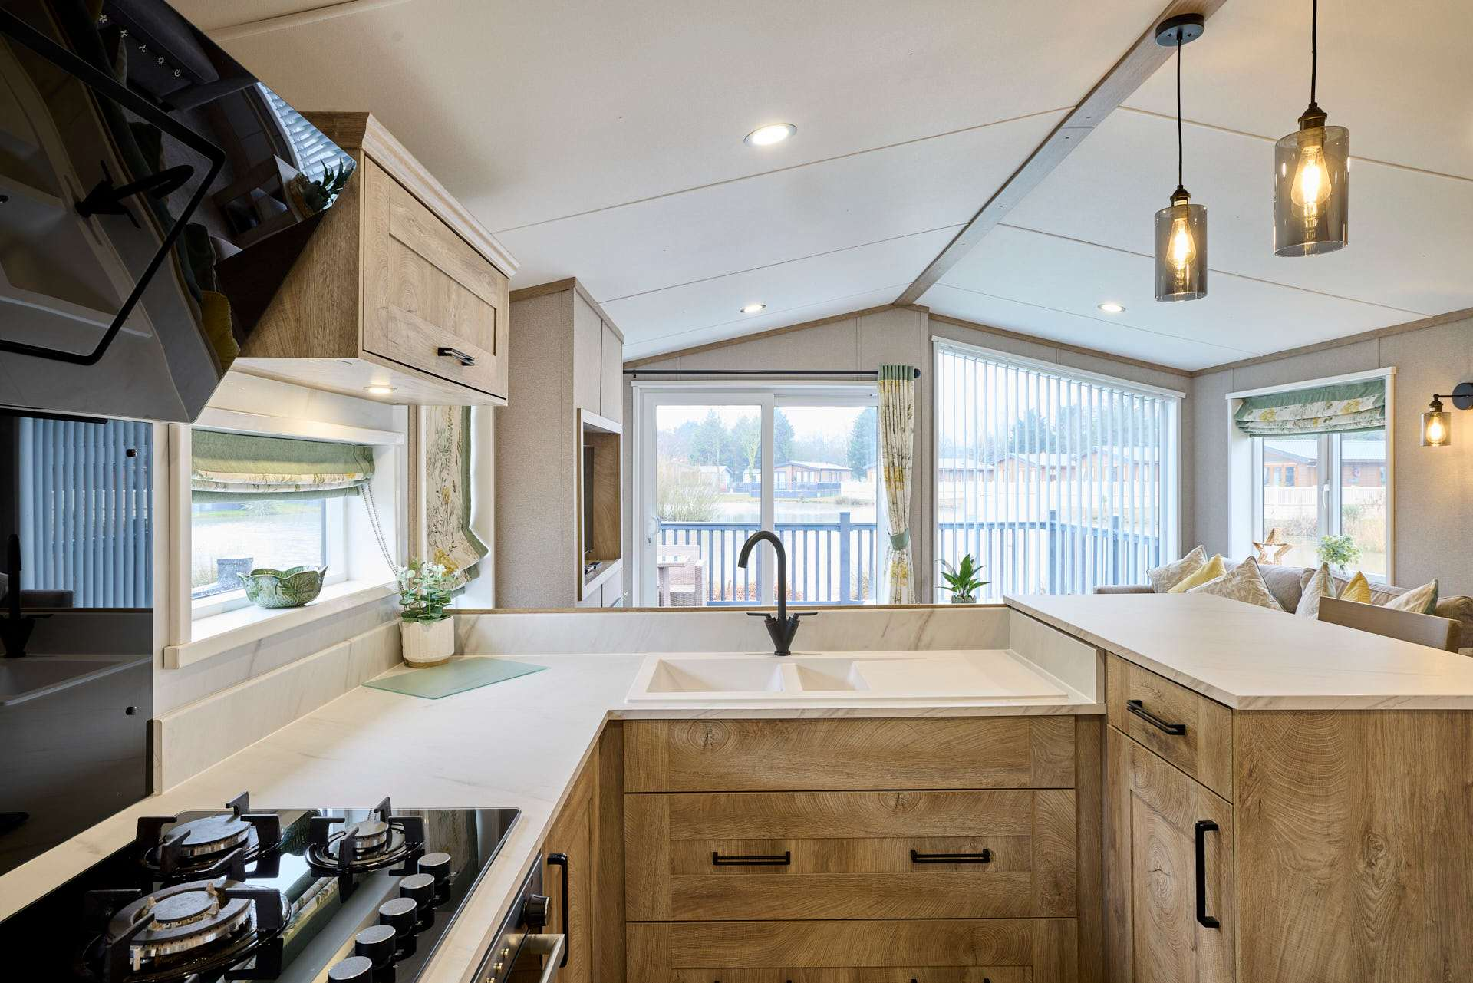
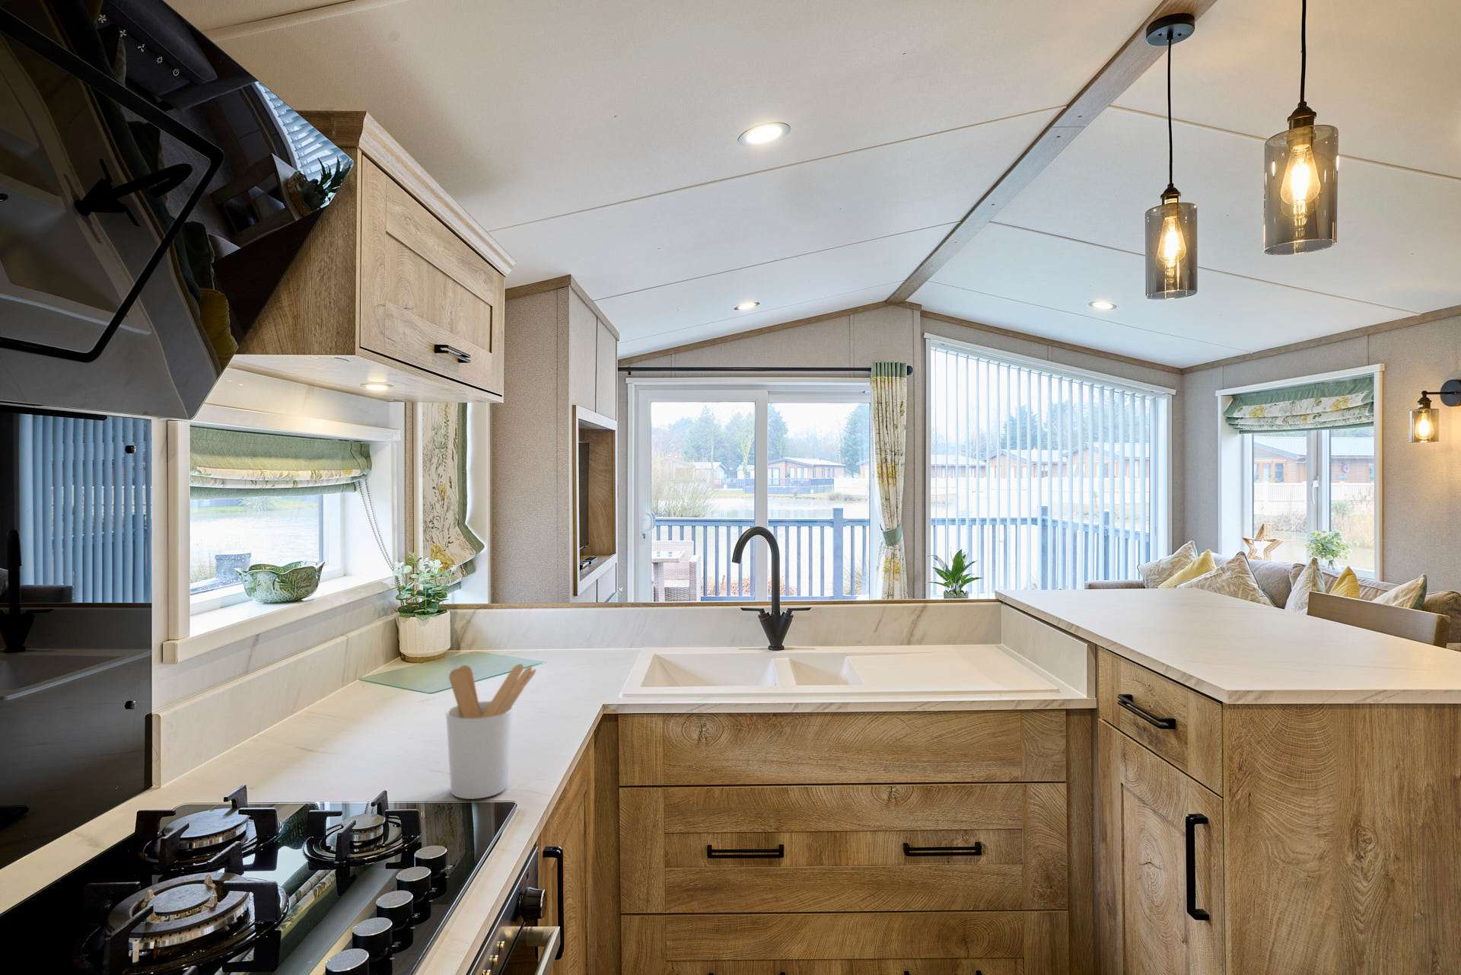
+ utensil holder (493, 726)
